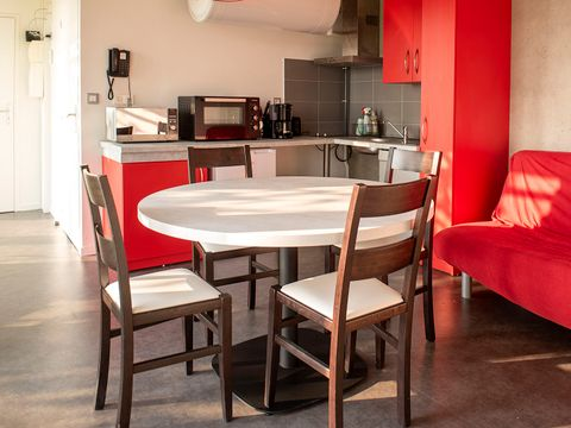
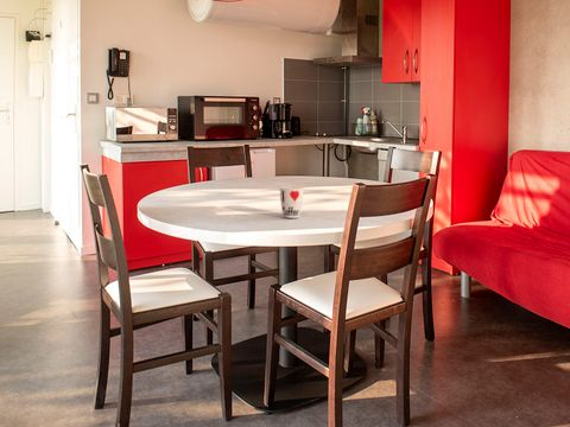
+ cup (291, 202)
